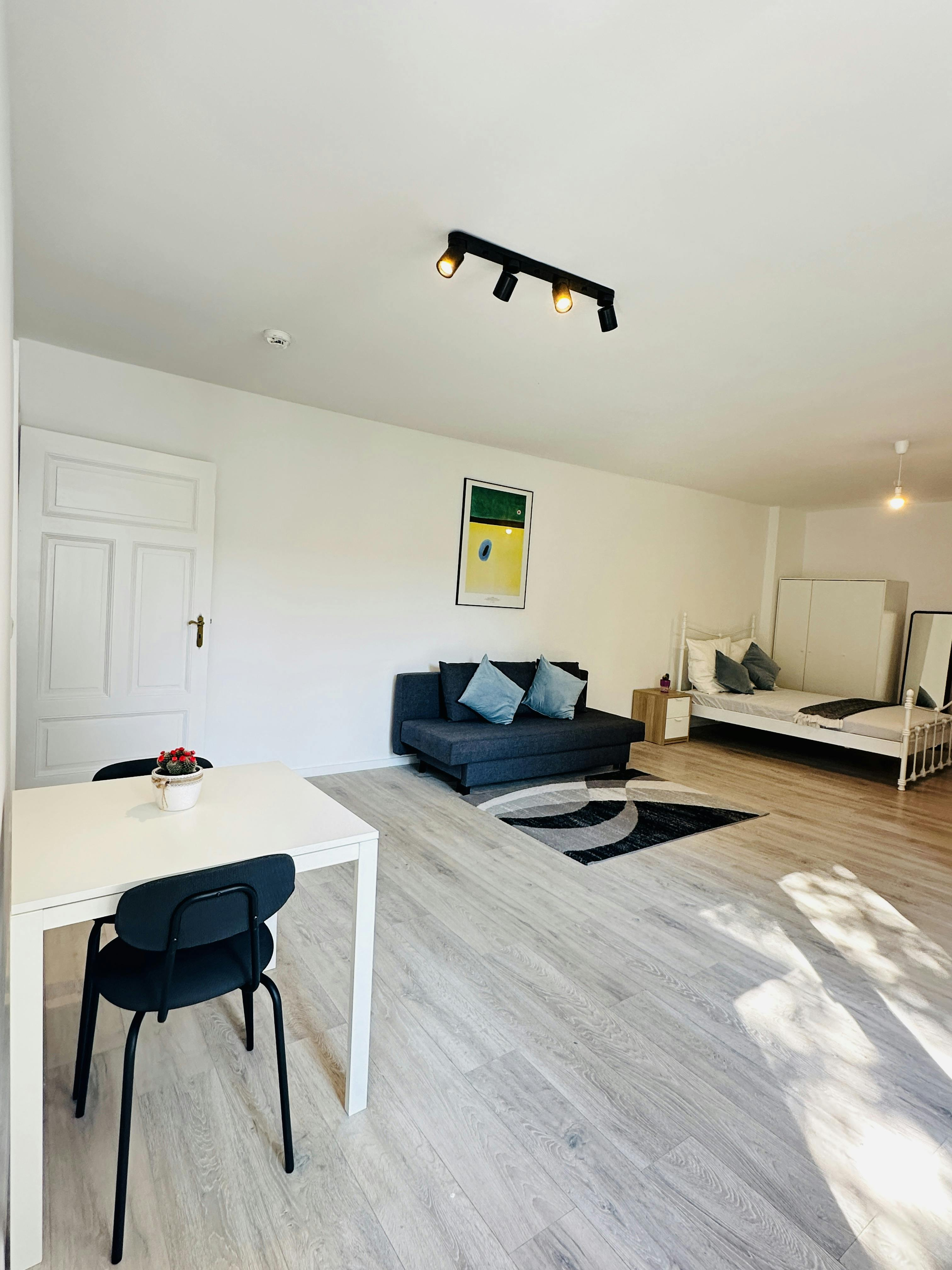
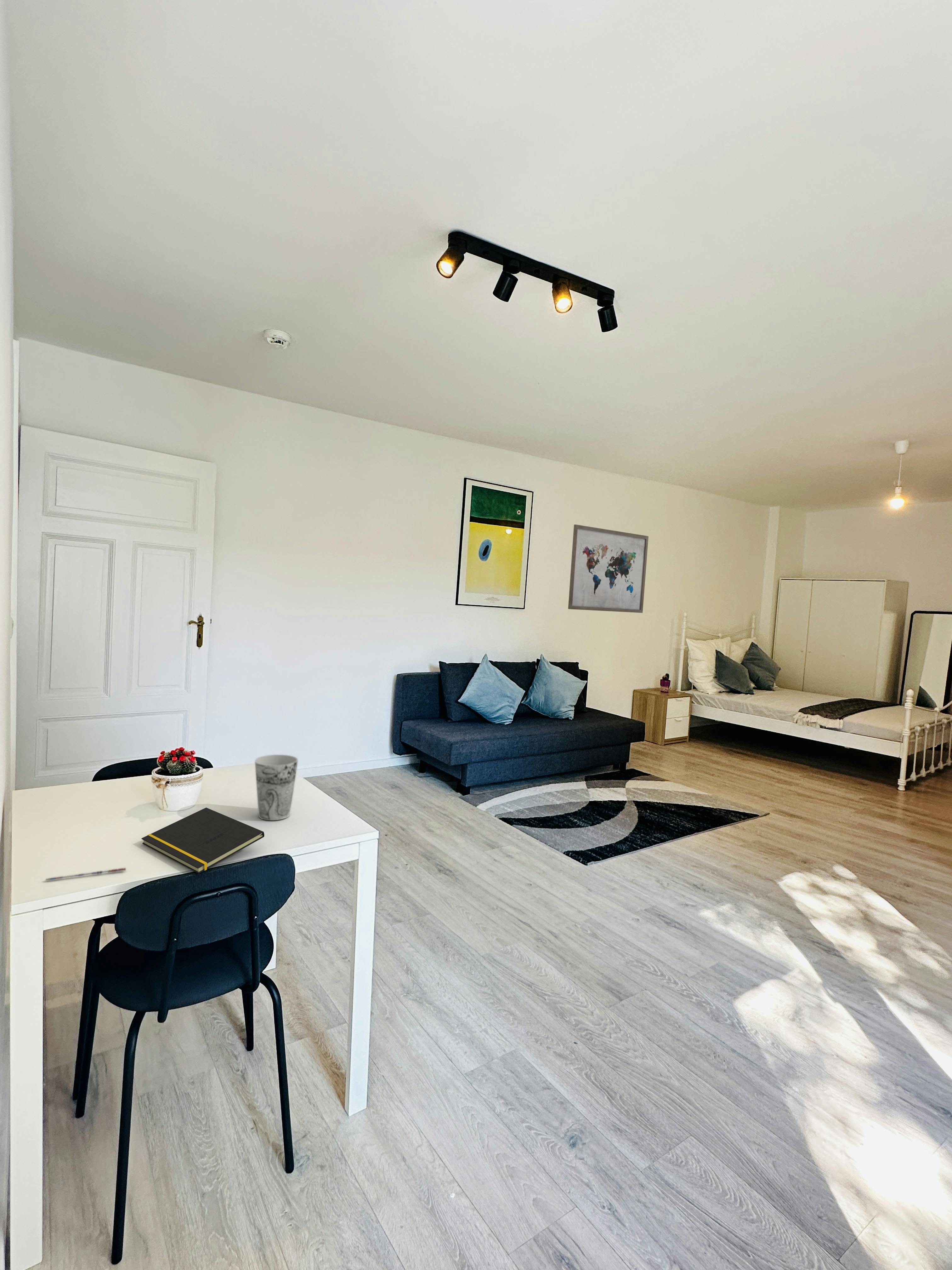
+ pen (87, 874)
+ cup (275, 787)
+ wall art (610, 571)
+ notepad (203, 838)
